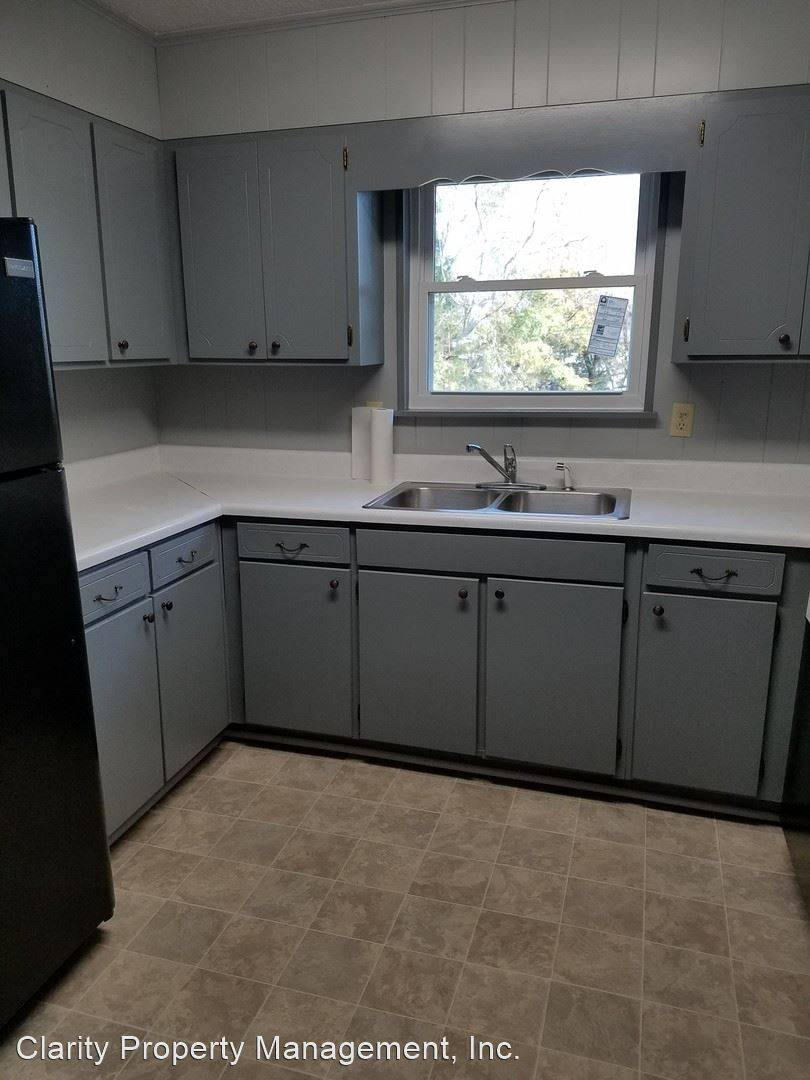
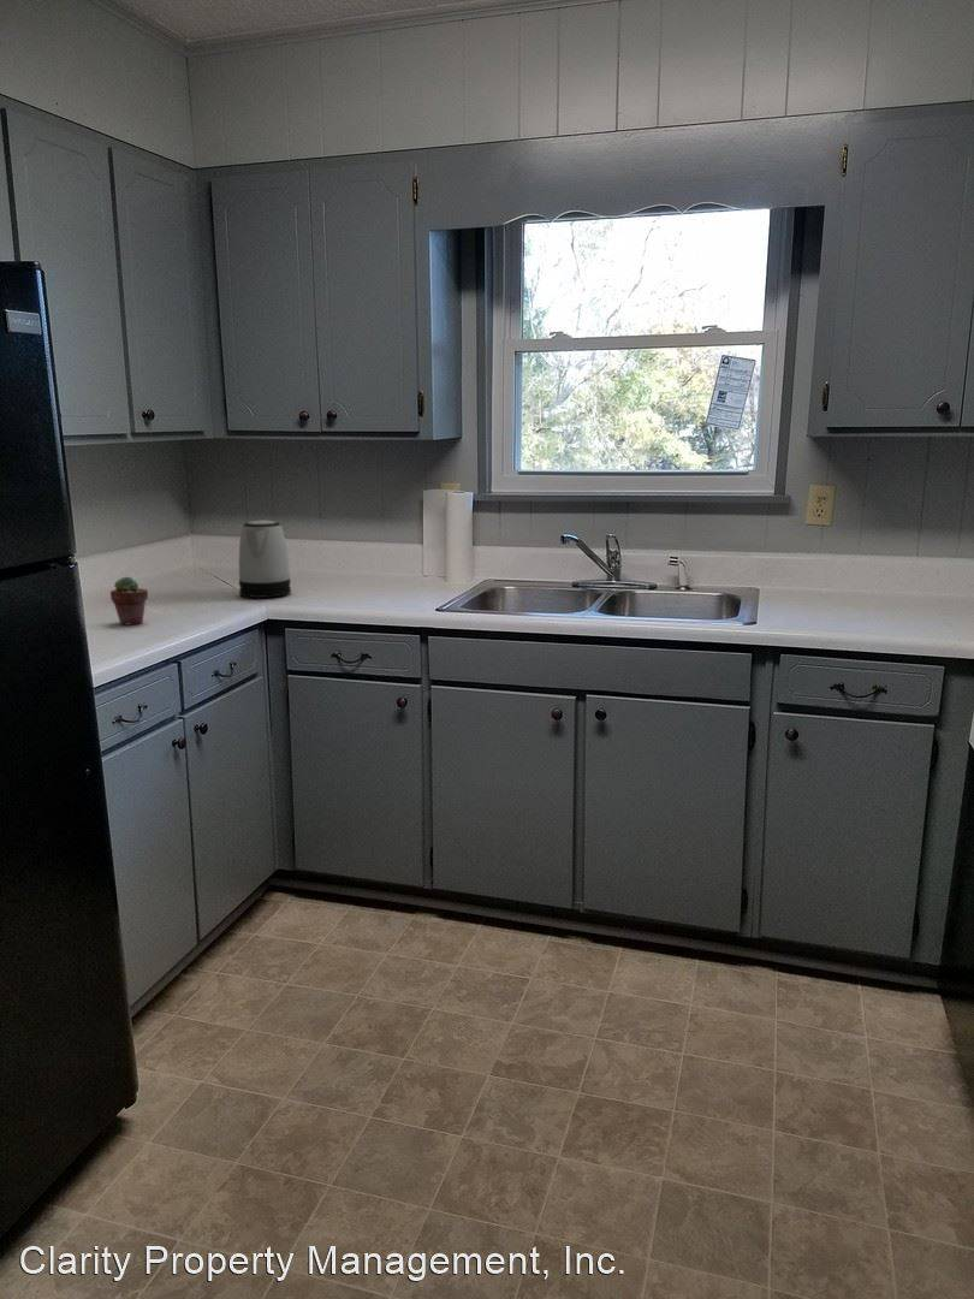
+ kettle (265, 556)
+ potted succulent (129, 599)
